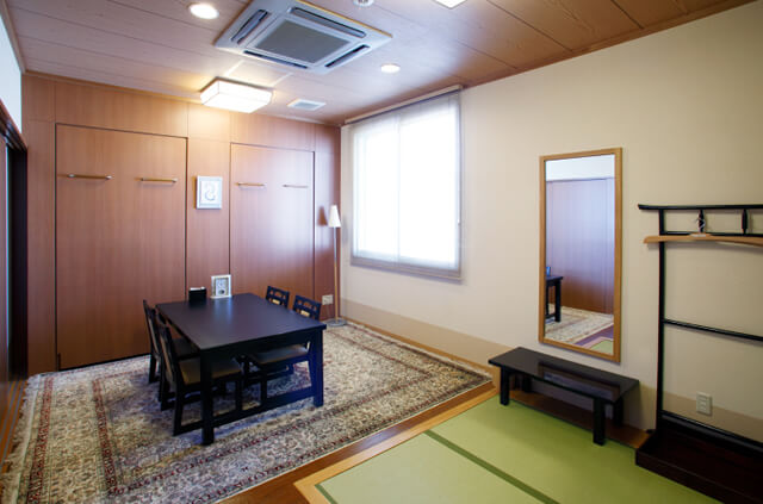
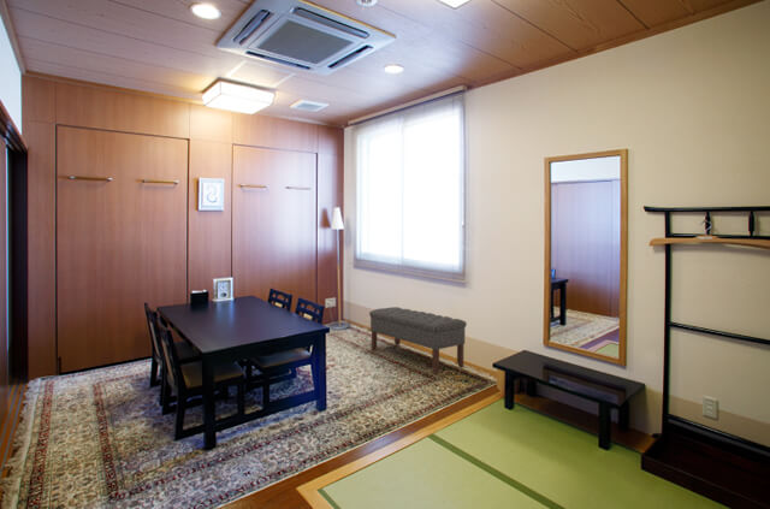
+ bench (414, 336)
